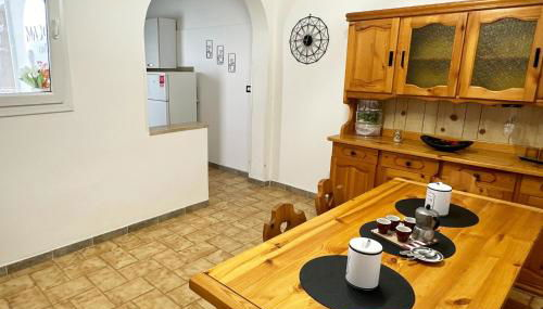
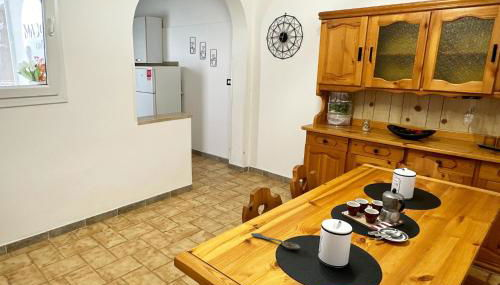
+ spoon (274, 239)
